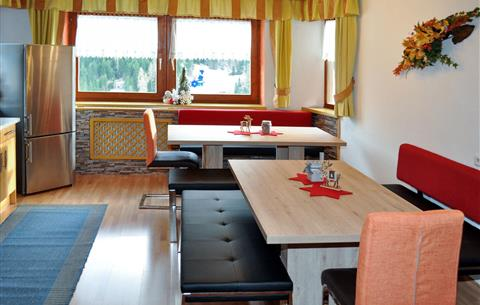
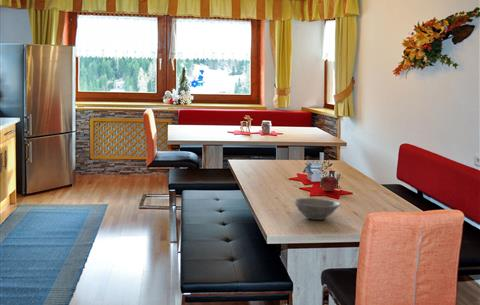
+ bowl (316, 209)
+ fruit (328, 182)
